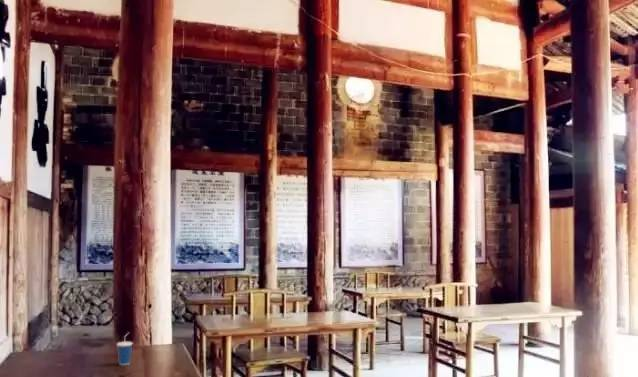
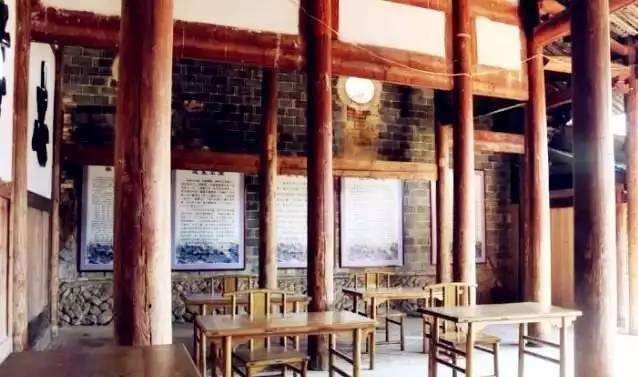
- cup (124, 347)
